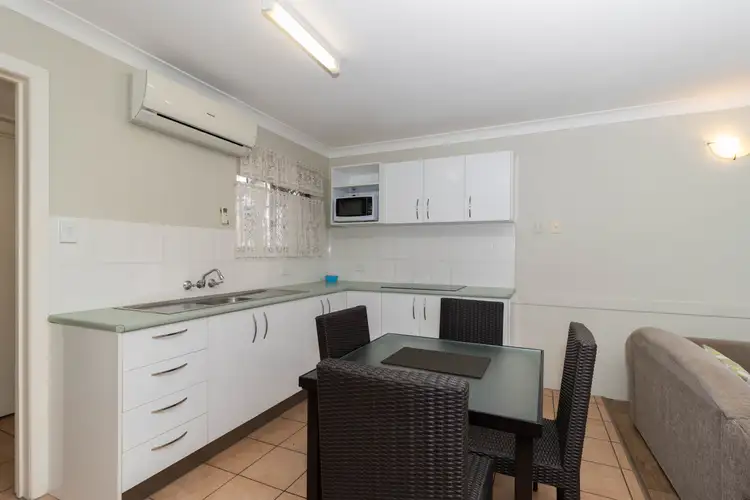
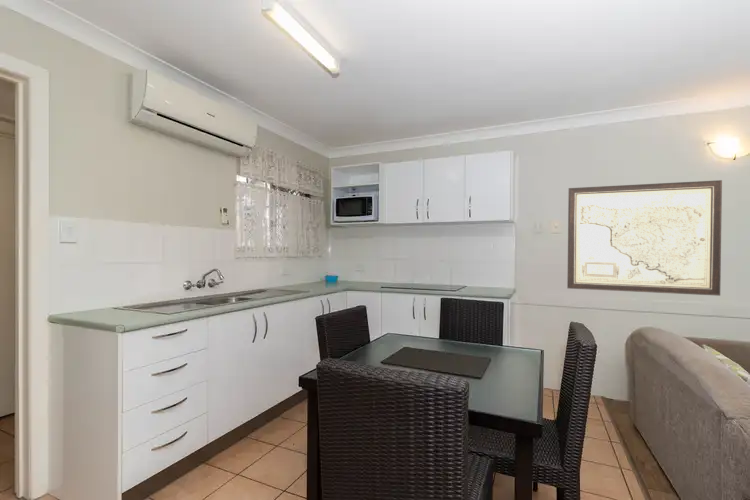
+ wall art (638, 238)
